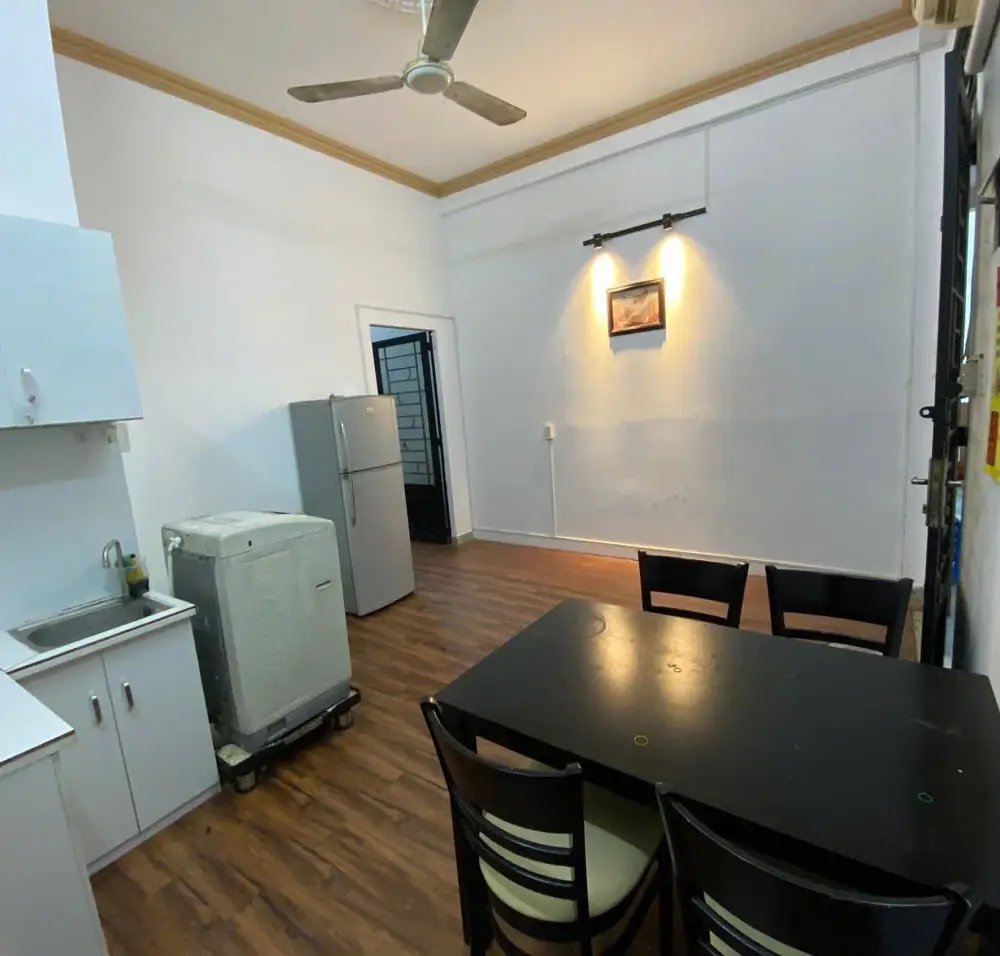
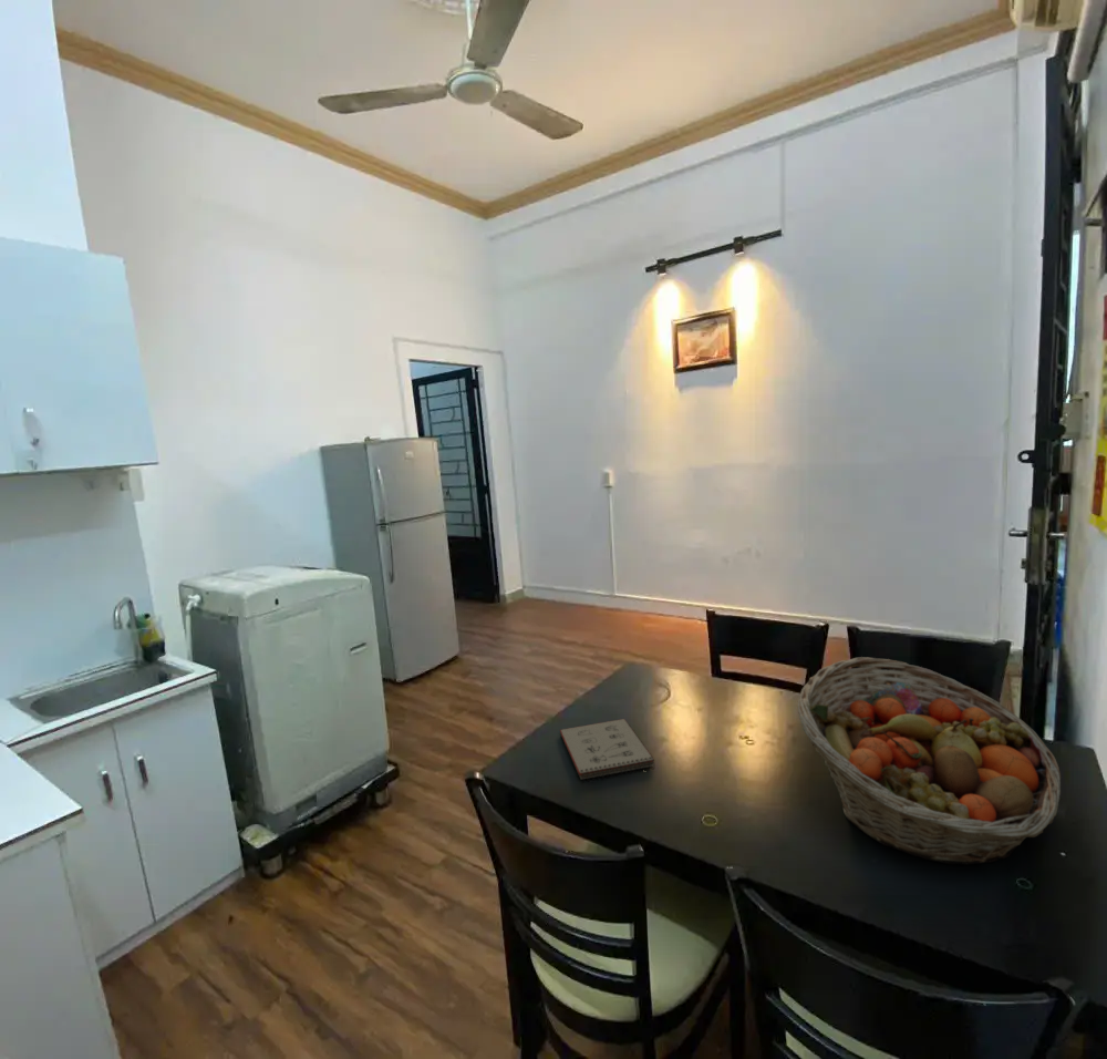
+ notepad (604, 746)
+ fruit basket (921, 749)
